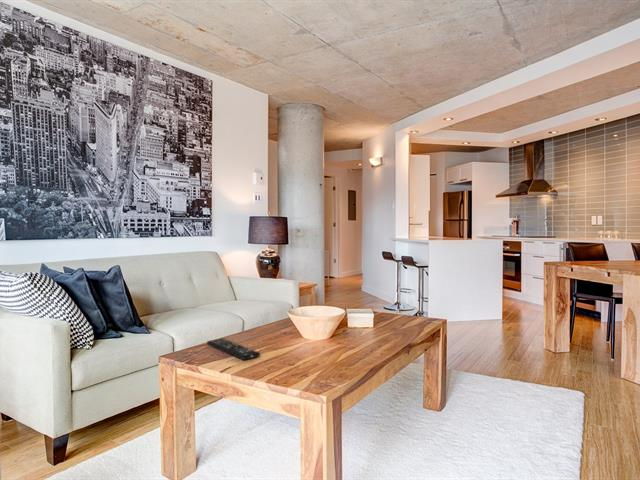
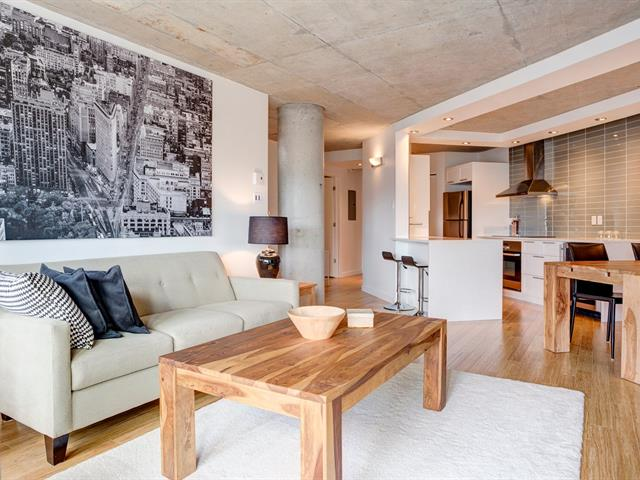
- remote control (232, 348)
